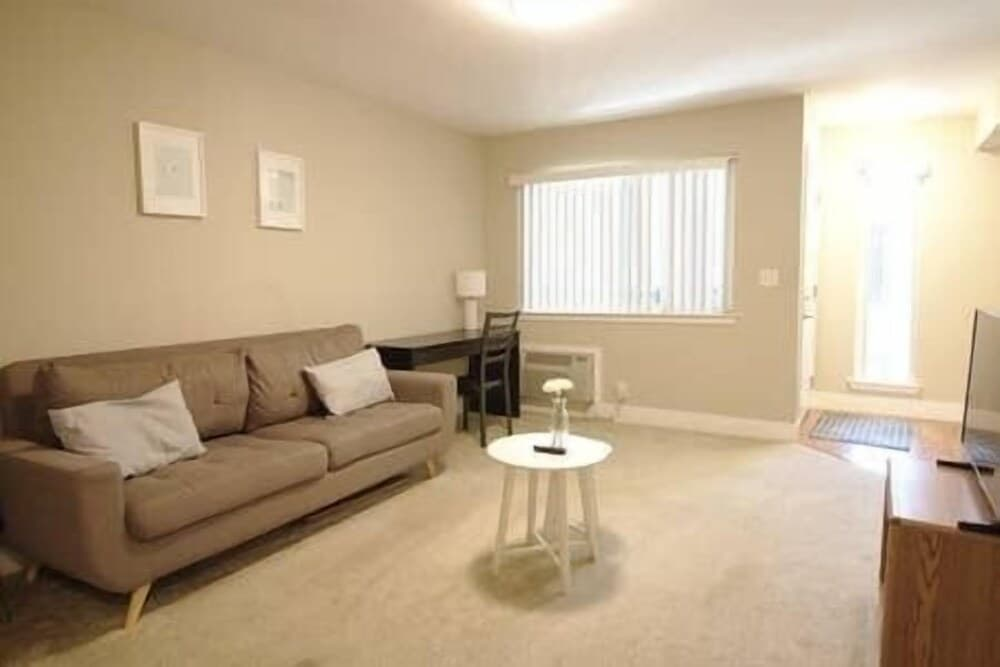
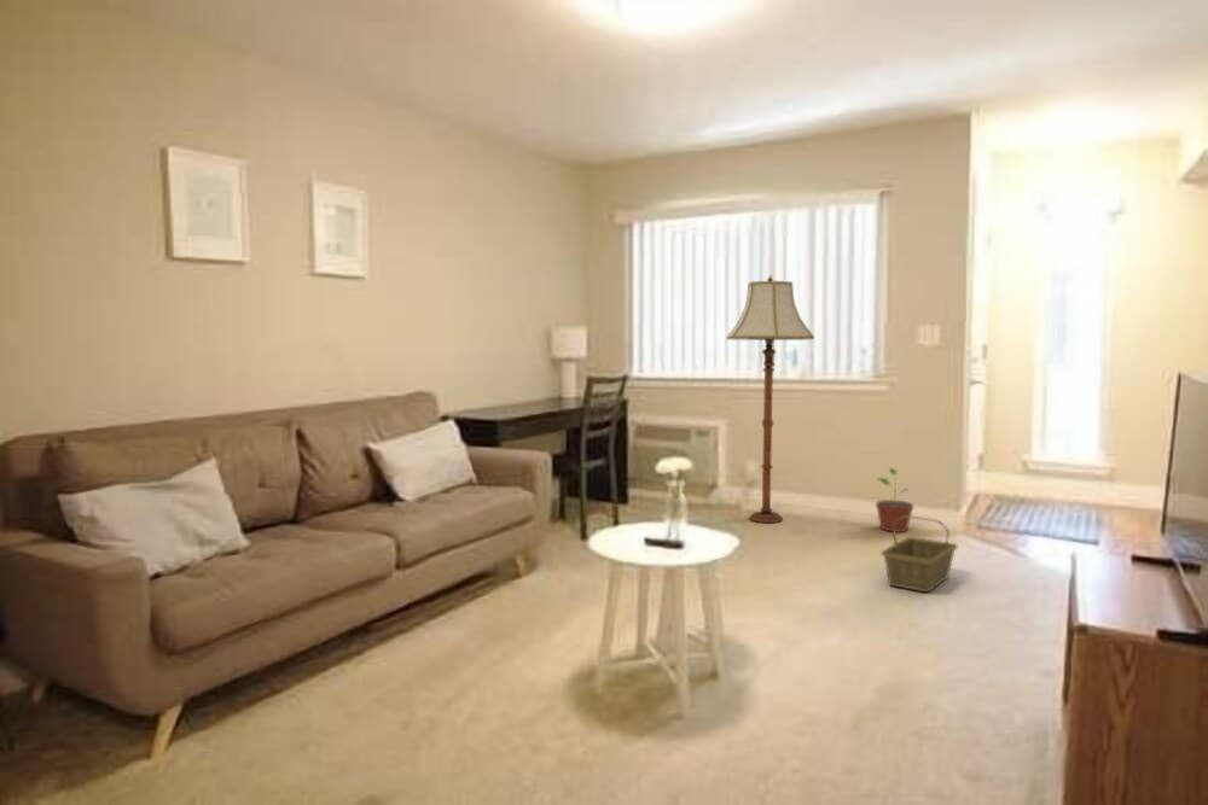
+ floor lamp (767, 397)
+ basket (919, 549)
+ potted plant (894, 498)
